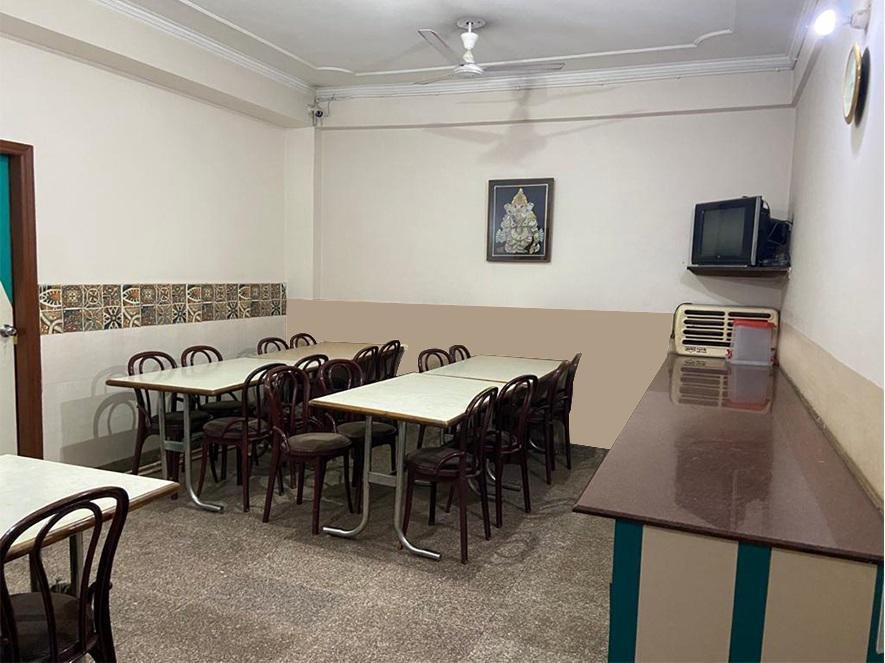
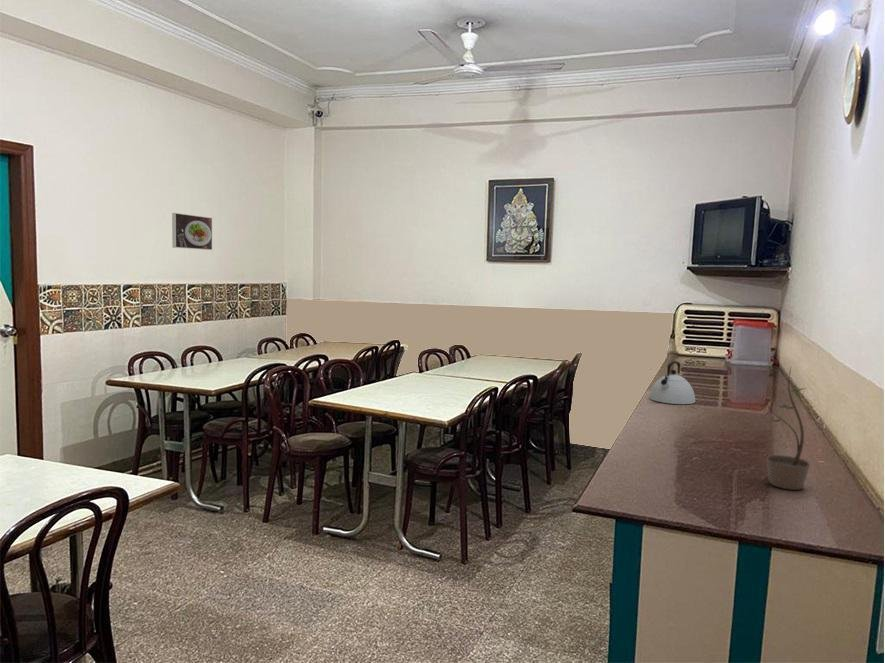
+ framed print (192, 232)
+ kettle (672, 380)
+ potted plant (788, 425)
